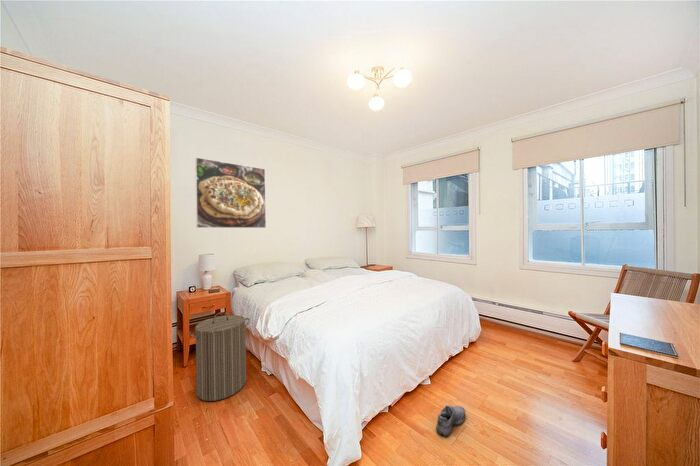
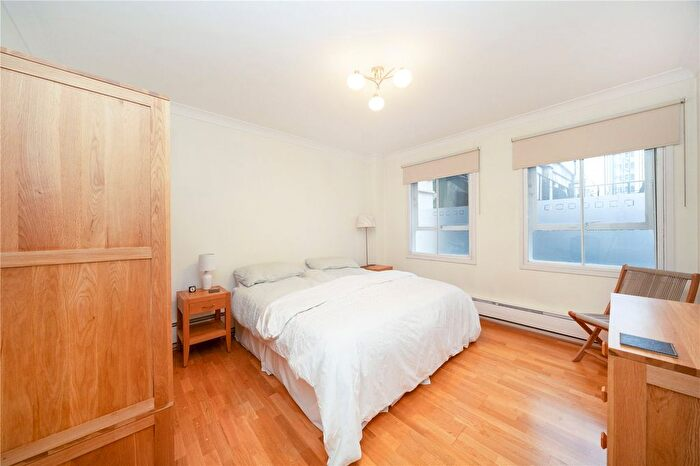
- laundry hamper (221, 349)
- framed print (233, 195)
- shoe (450, 413)
